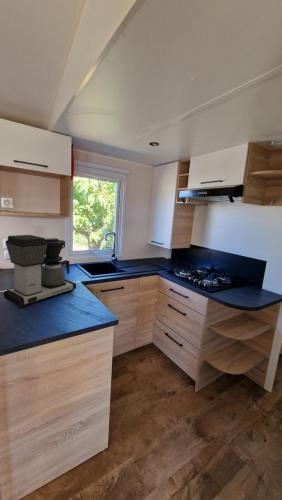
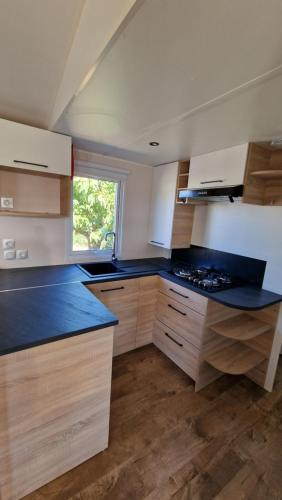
- coffee maker (41, 266)
